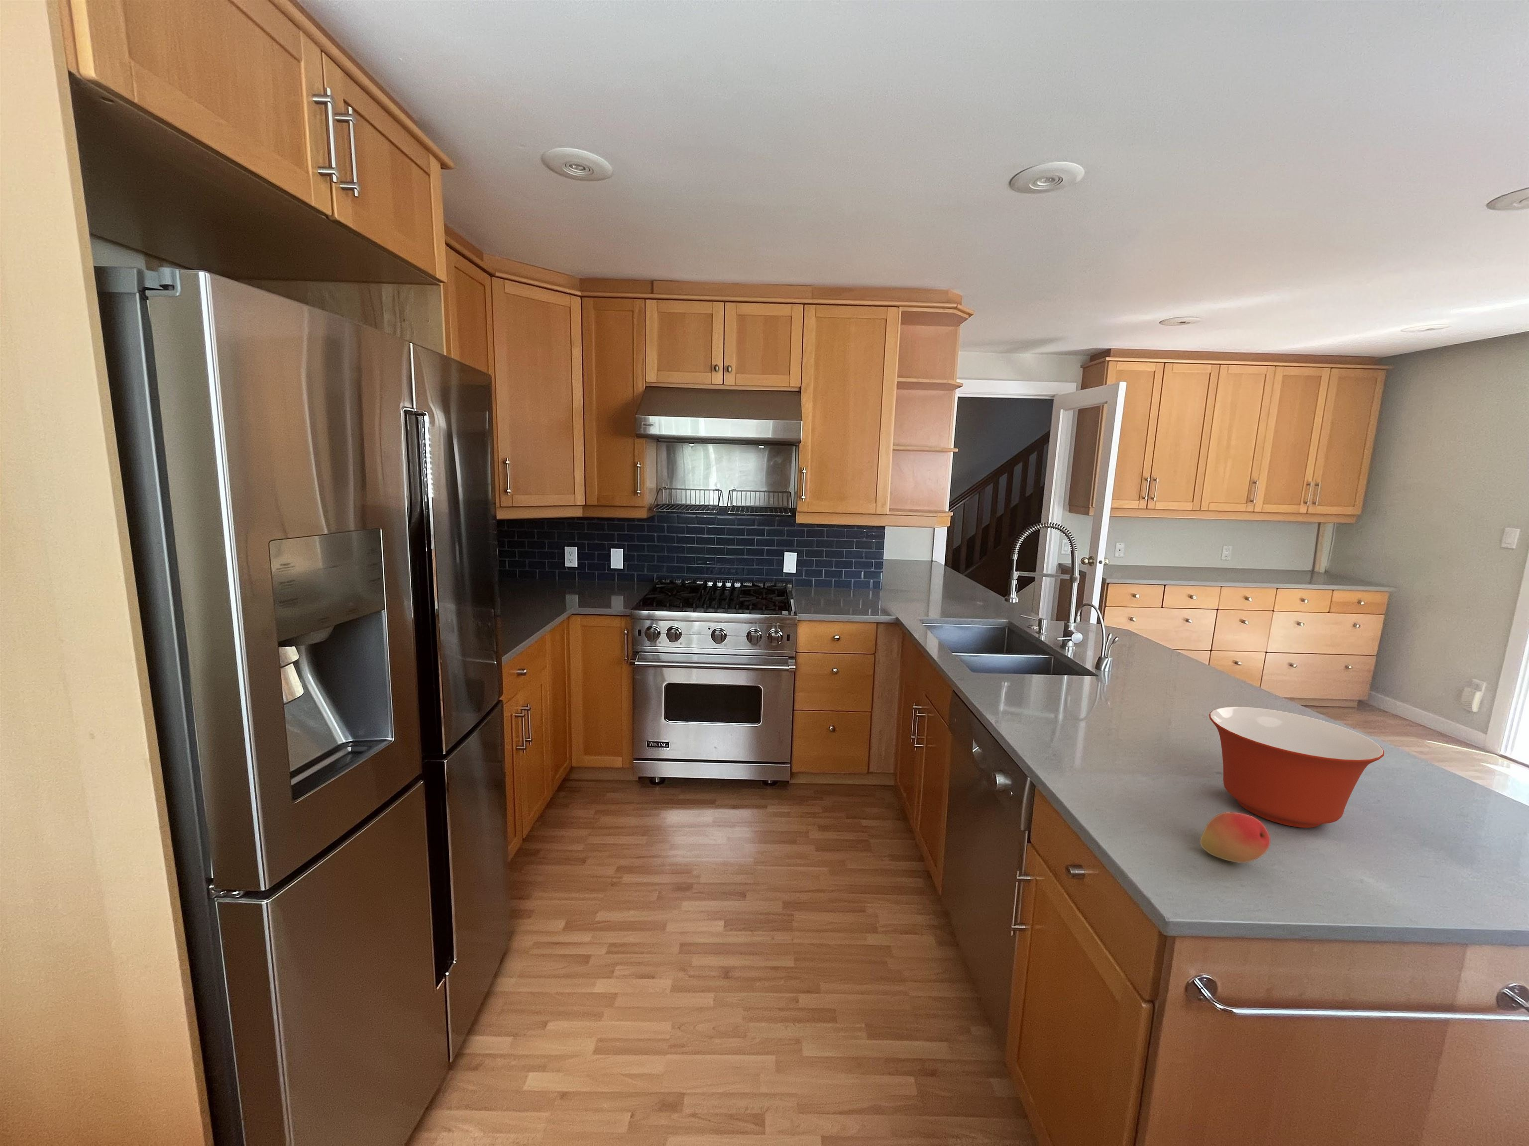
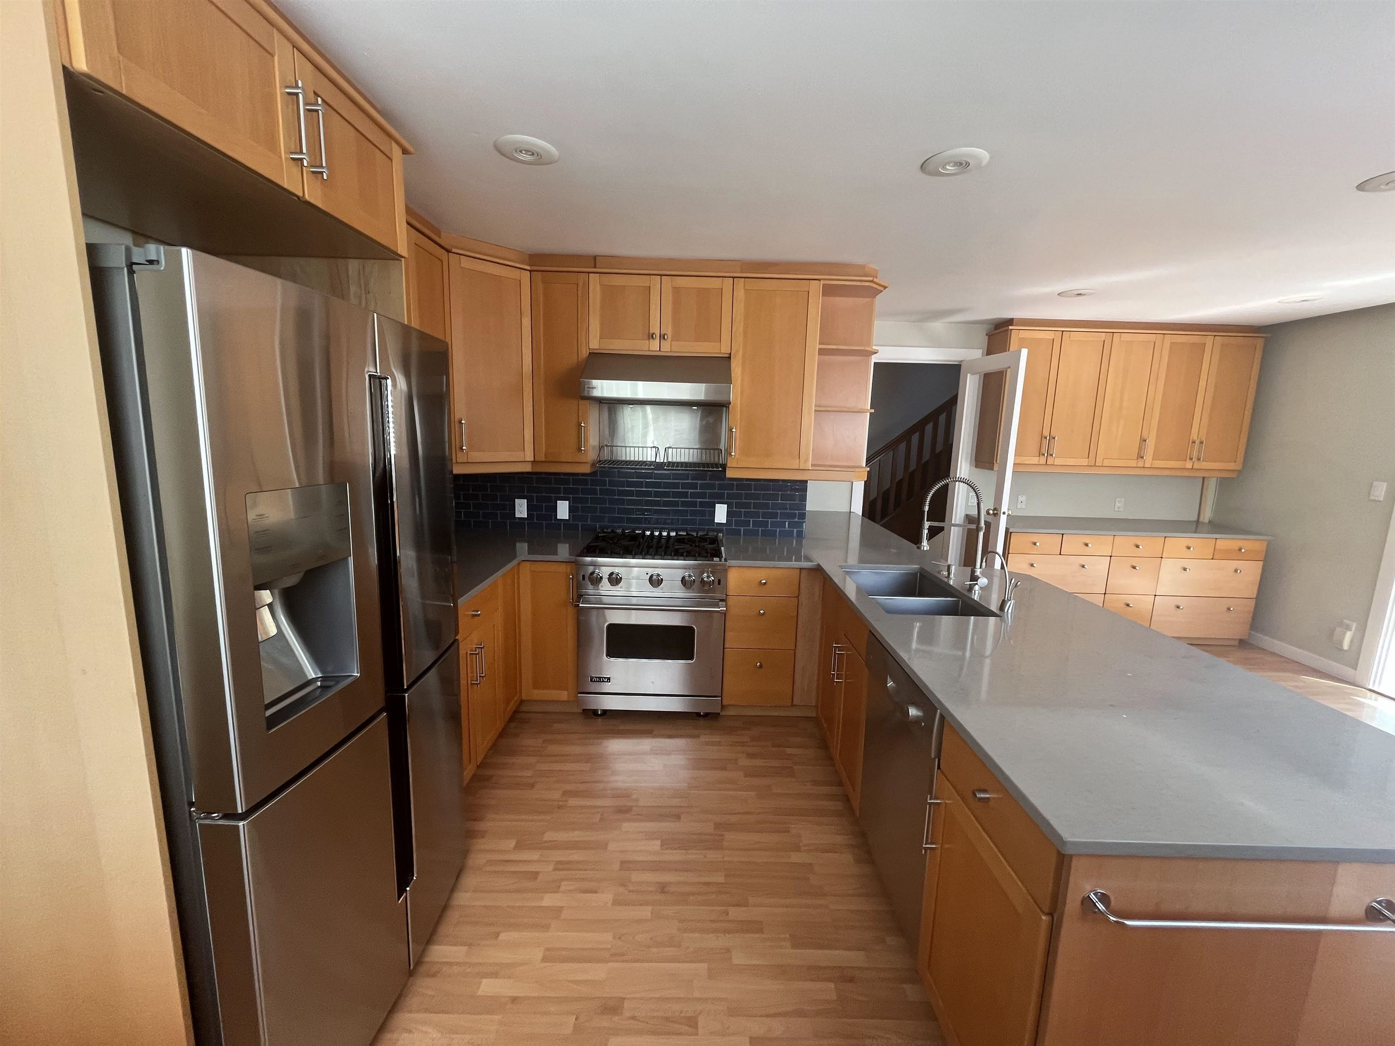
- mixing bowl (1285, 770)
- fruit (1234, 837)
